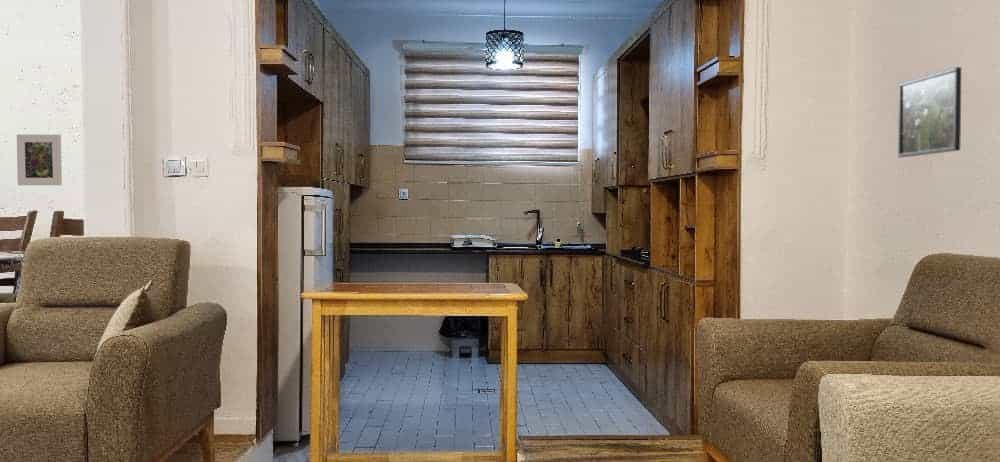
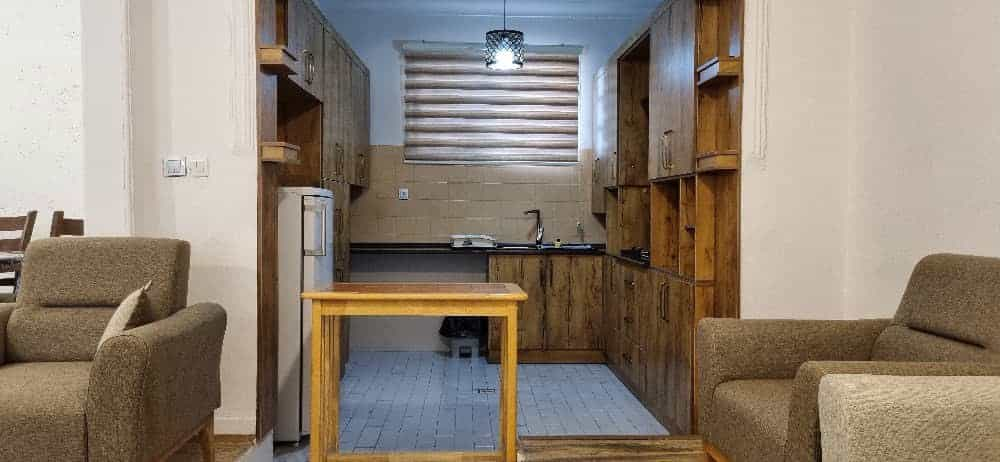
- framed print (927, 115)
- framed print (39, 160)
